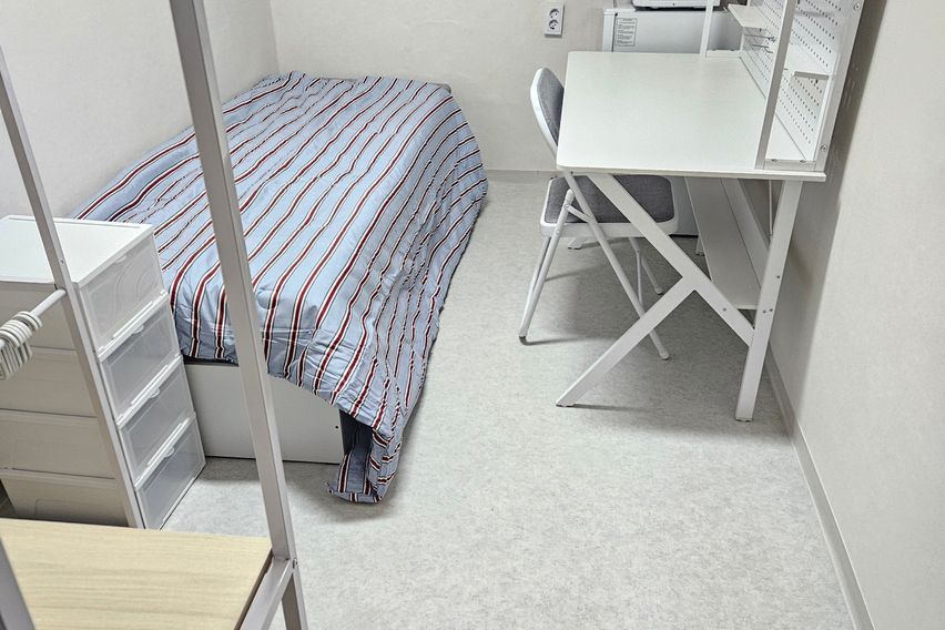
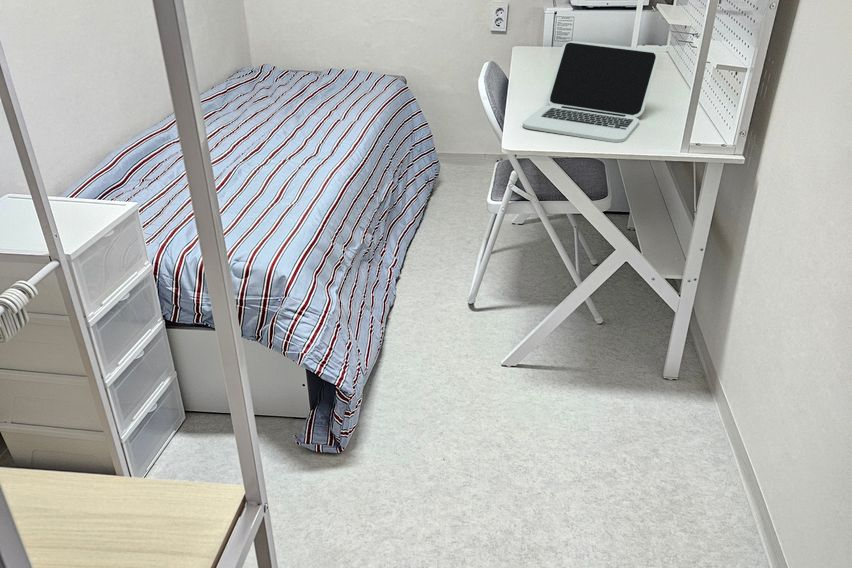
+ laptop (591, 88)
